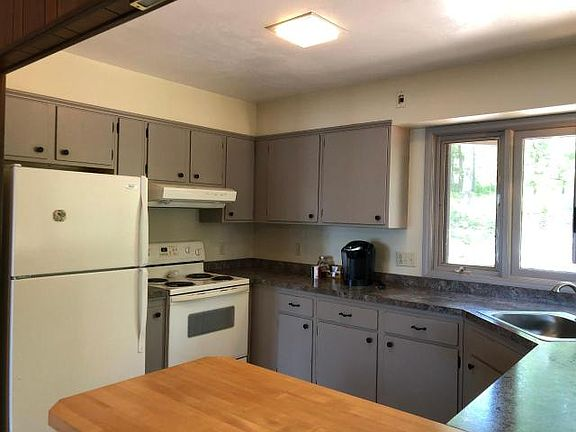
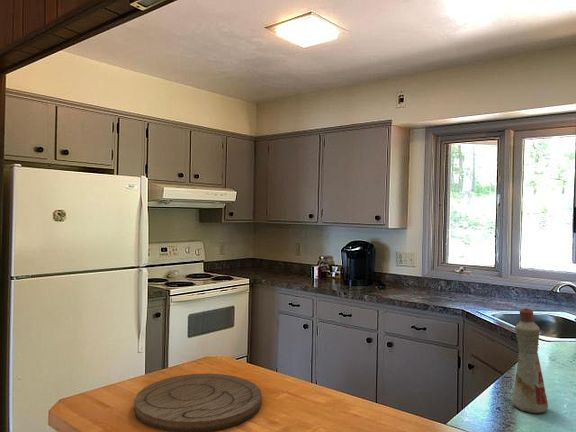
+ bottle (530, 357)
+ cutting board (199, 399)
